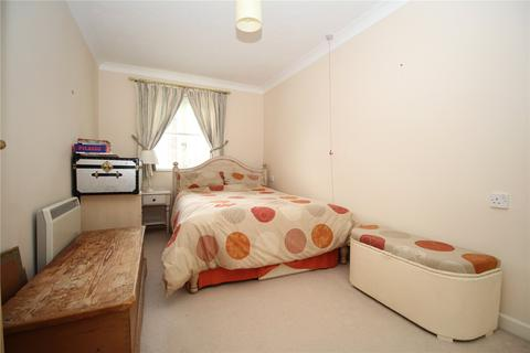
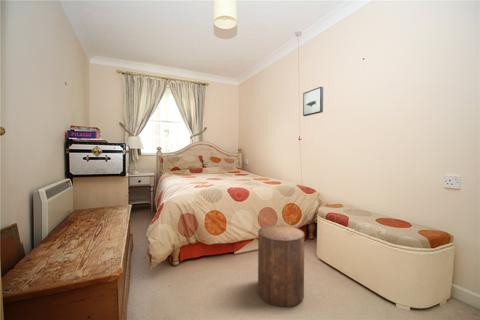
+ stool (280, 261)
+ wall art (312, 102)
